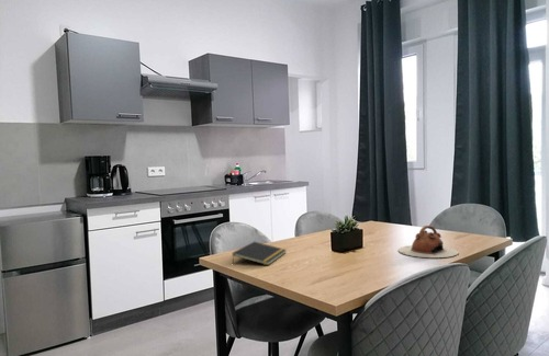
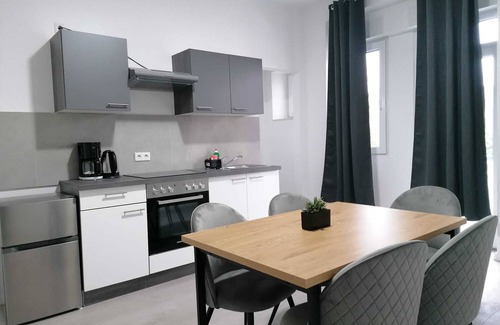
- teapot (427, 238)
- notepad (260, 252)
